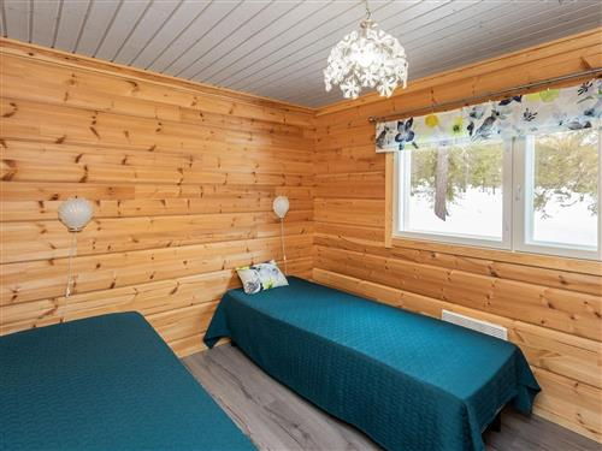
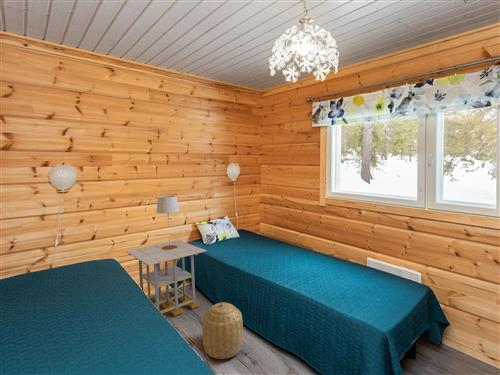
+ basket (222, 326)
+ table lamp (168, 221)
+ side table (166, 278)
